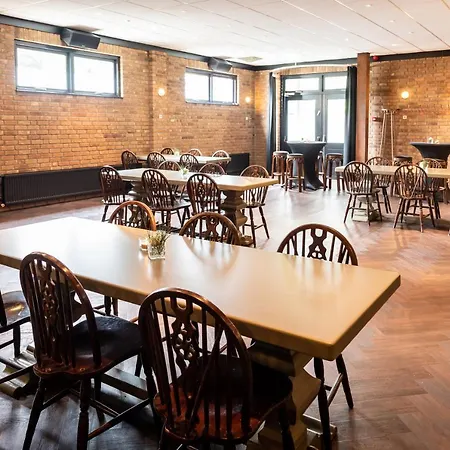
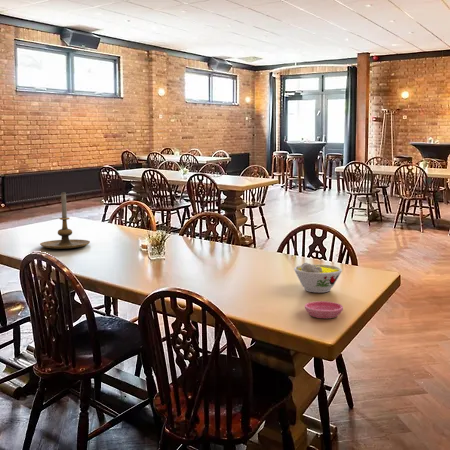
+ saucer (323, 310)
+ candle holder (64, 219)
+ bowl (317, 276)
